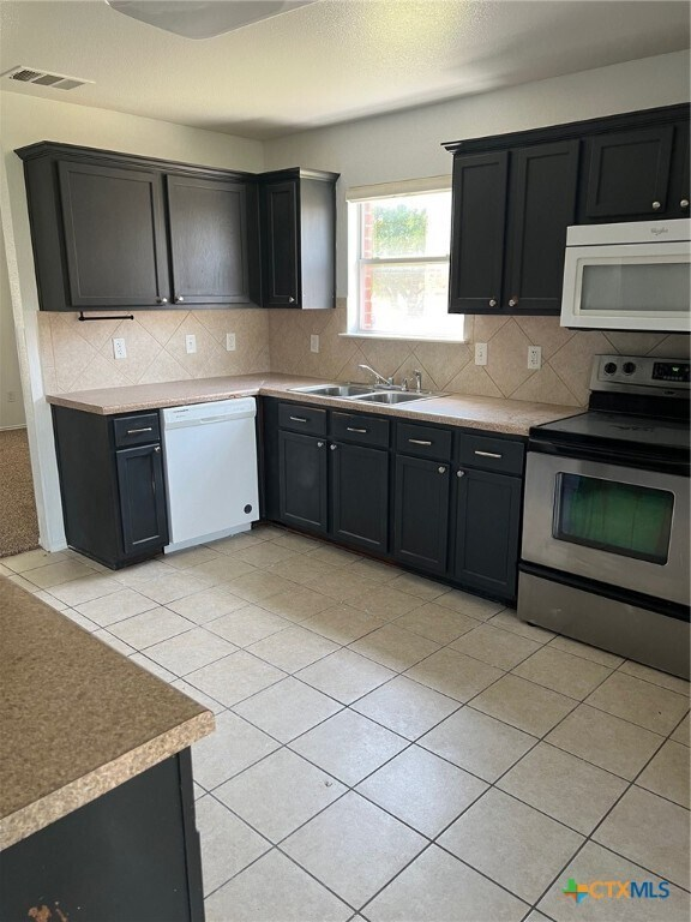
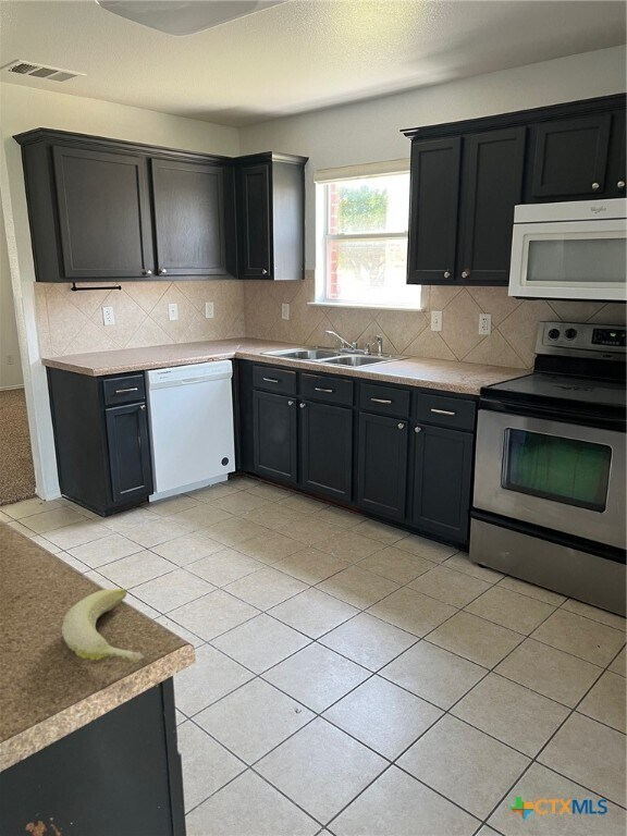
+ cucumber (99, 634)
